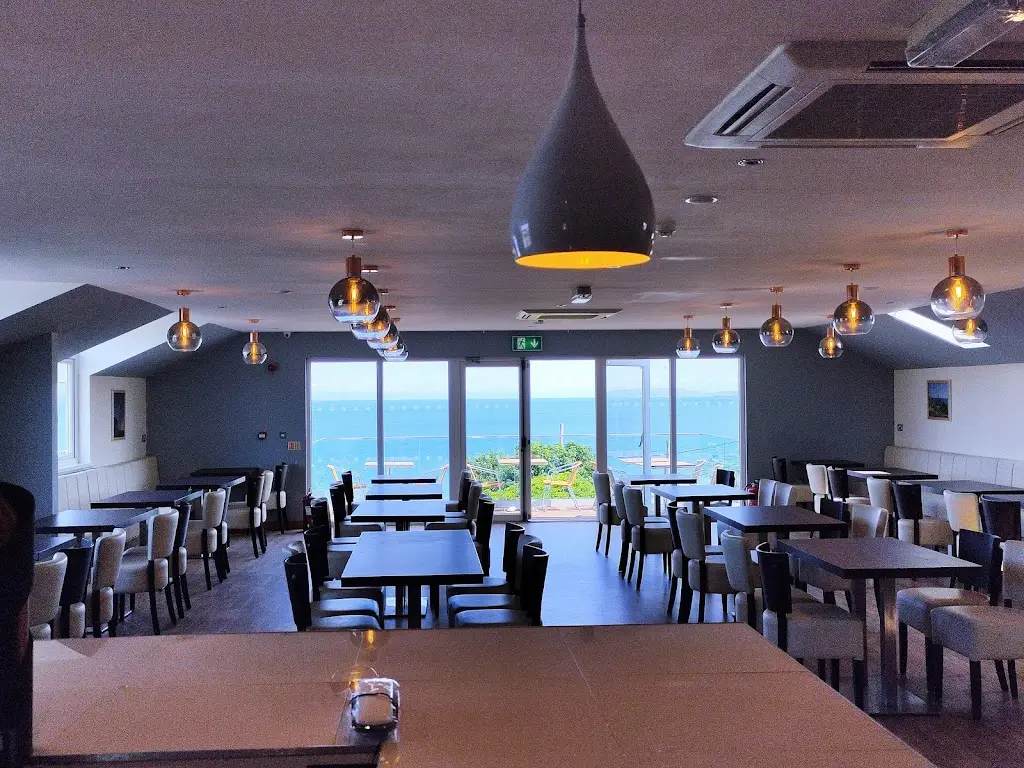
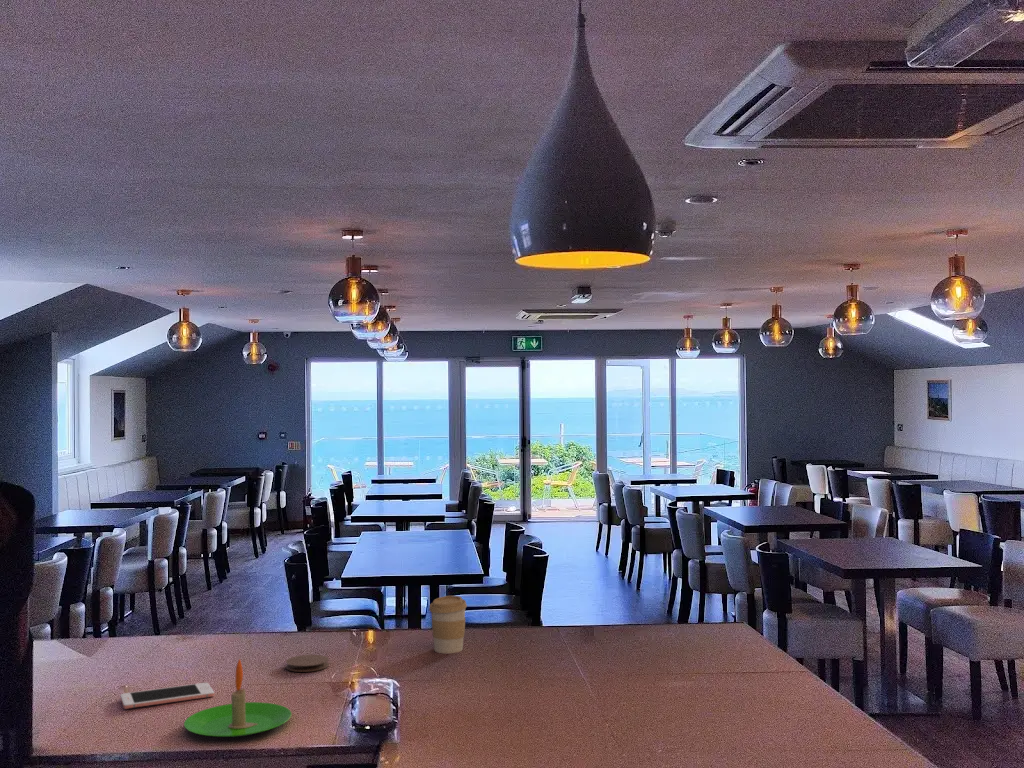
+ candle (238, 692)
+ coaster (307, 663)
+ cell phone (167, 695)
+ coffee cup (448, 624)
